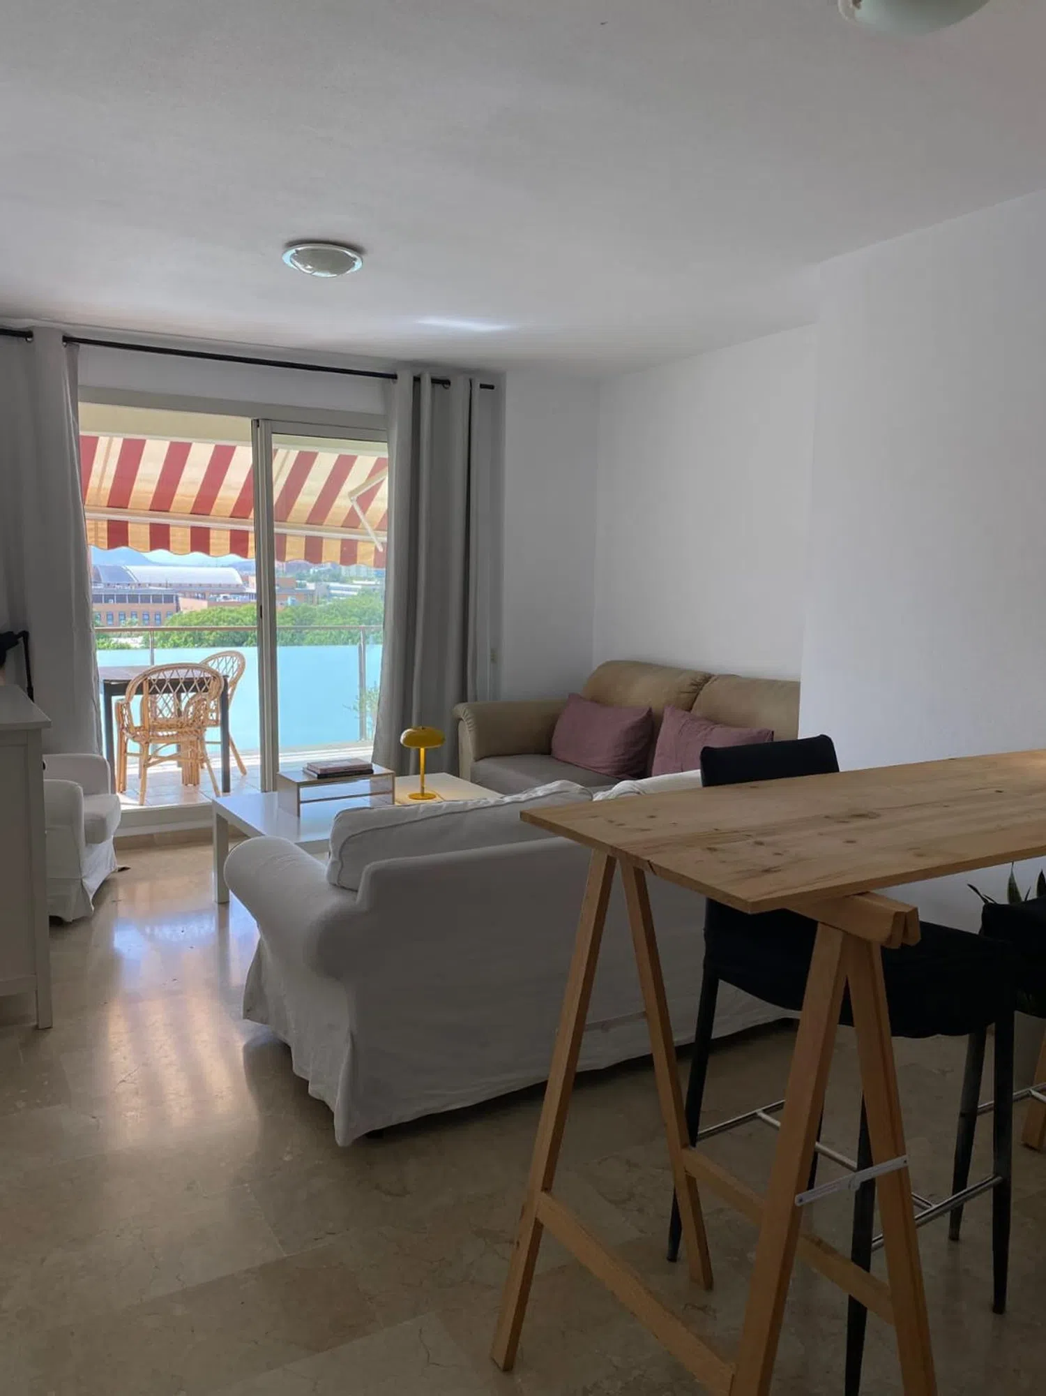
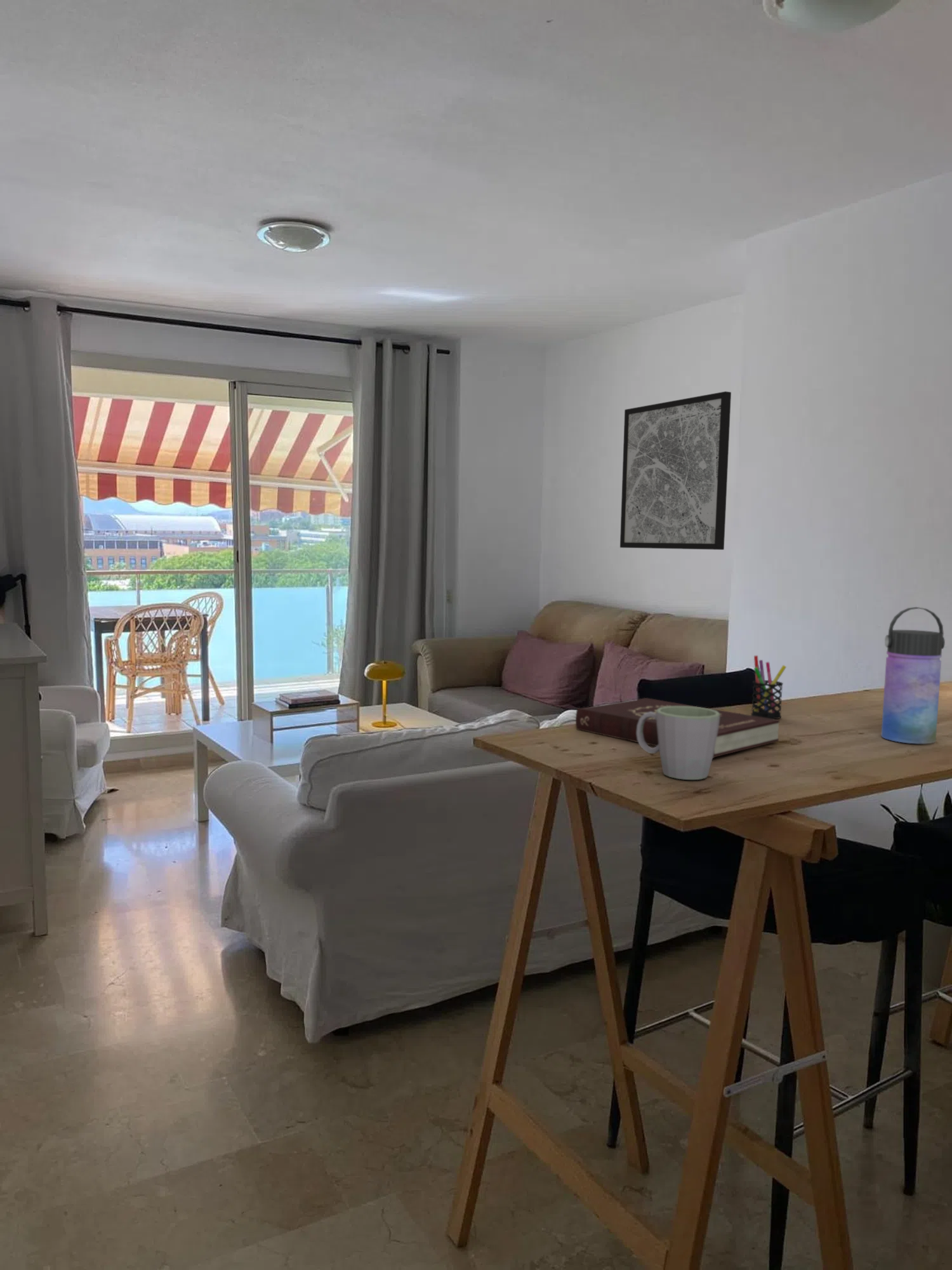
+ pen holder (764, 686)
+ book (657, 728)
+ water bottle (912, 673)
+ mug (675, 741)
+ wall art (671, 475)
